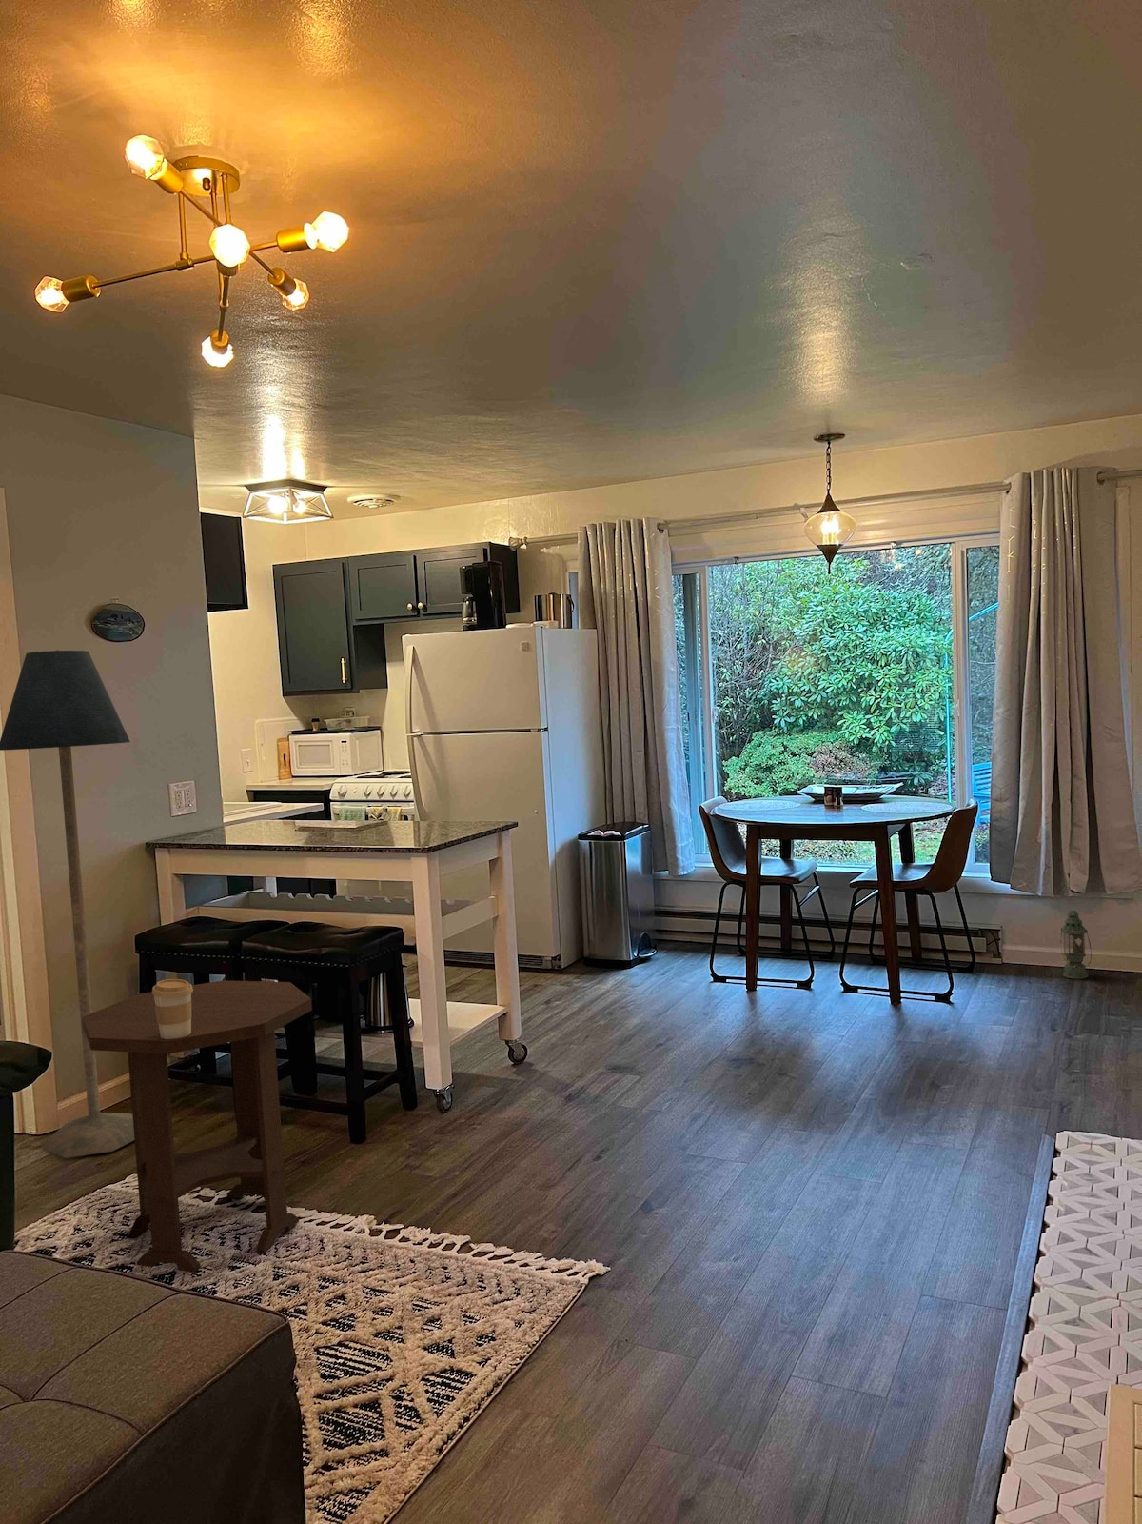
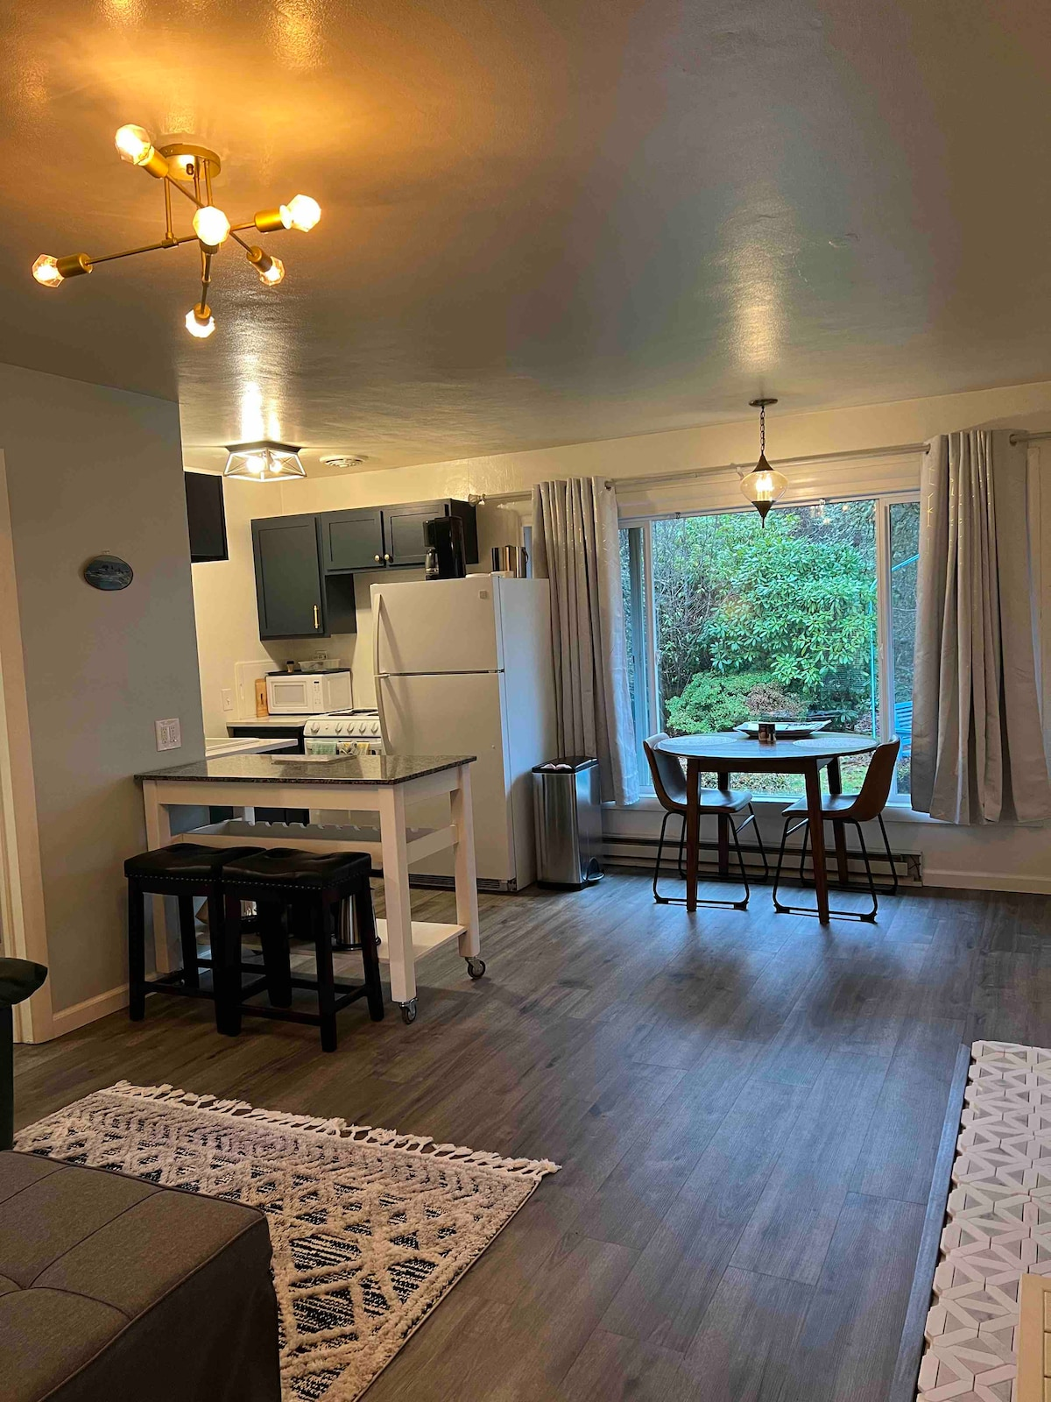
- coffee cup (173, 1007)
- side table (214, 1147)
- lantern (1075, 941)
- floor lamp (76, 898)
